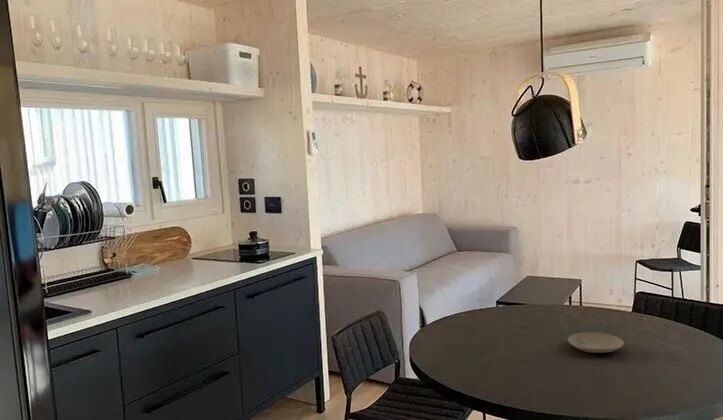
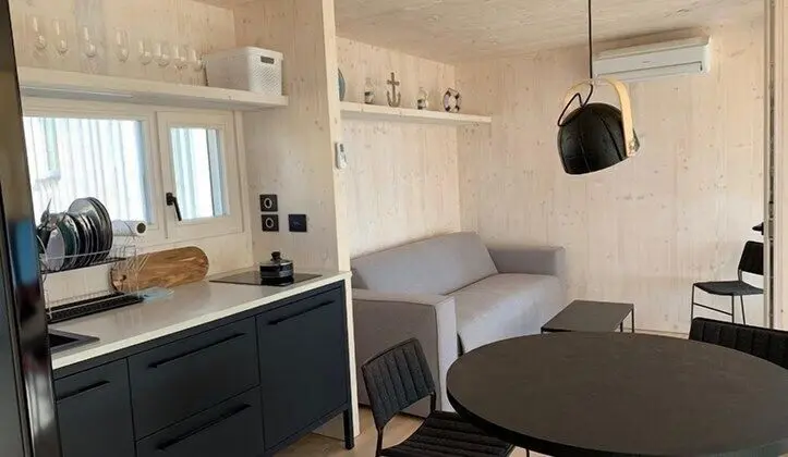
- plate (595, 344)
